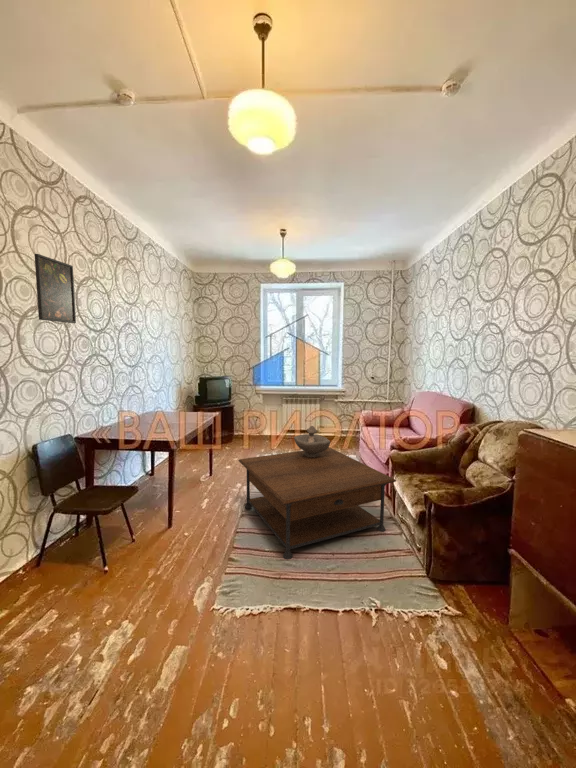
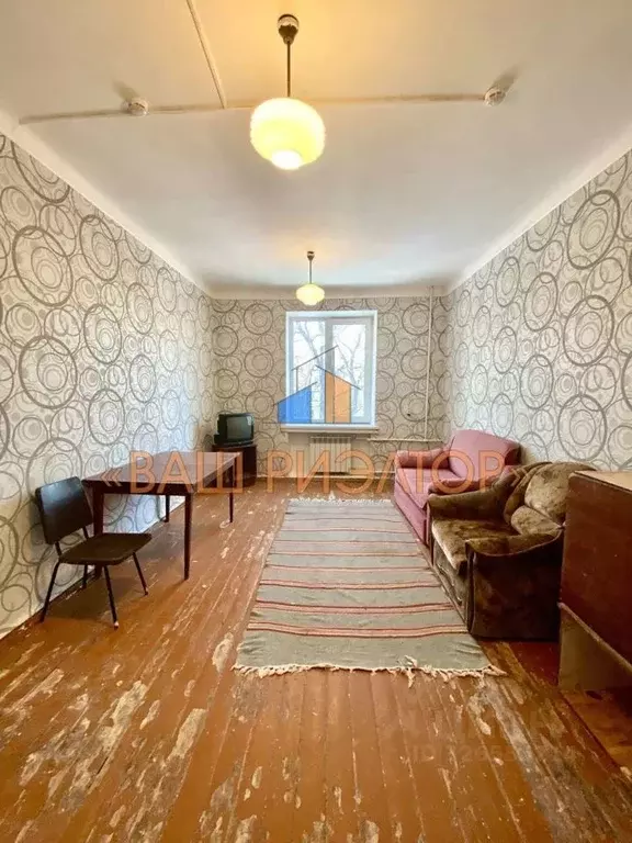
- coffee table (310, 493)
- decorative bowl (311, 440)
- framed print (56, 291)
